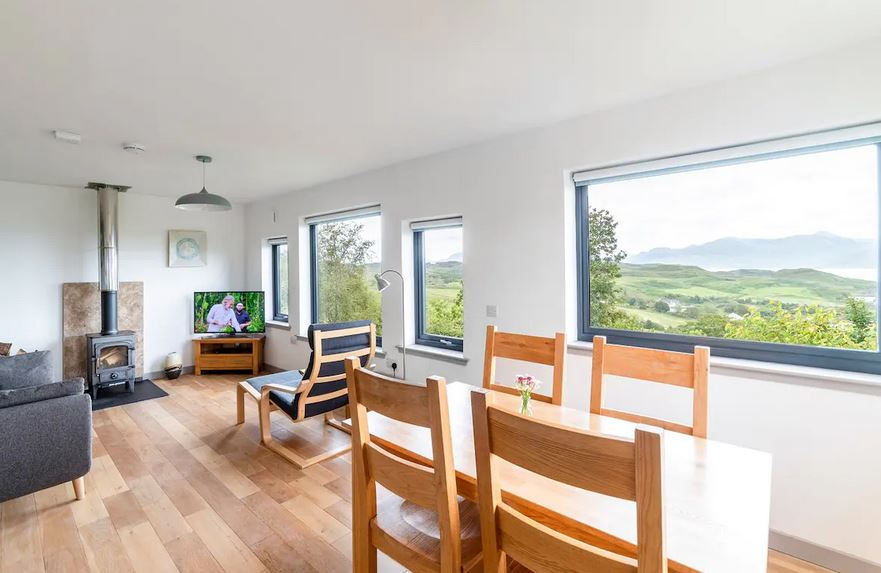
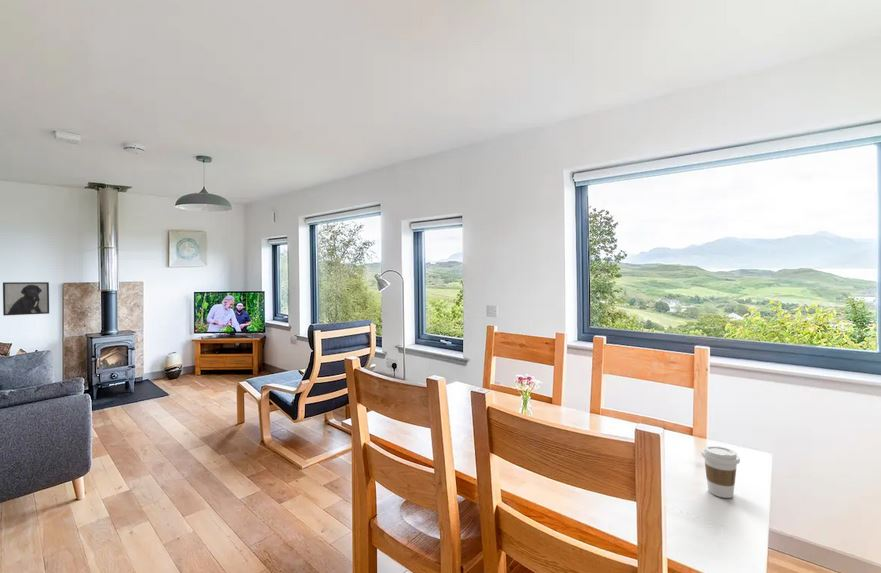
+ coffee cup (720, 471)
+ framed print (26, 298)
